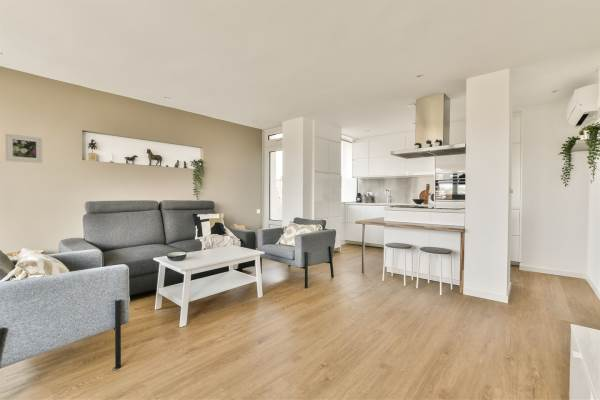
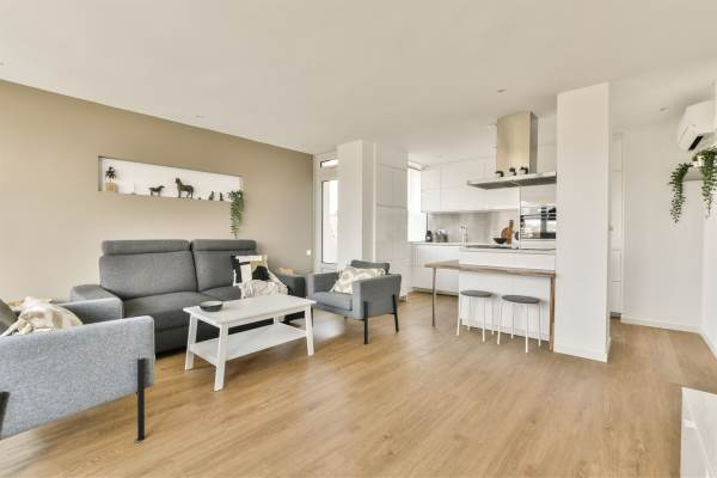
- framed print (24, 148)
